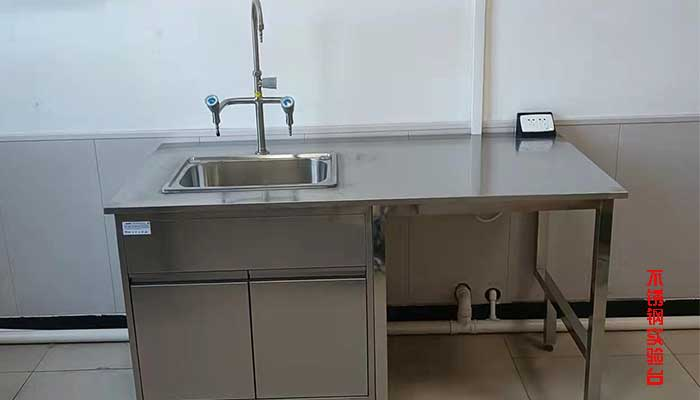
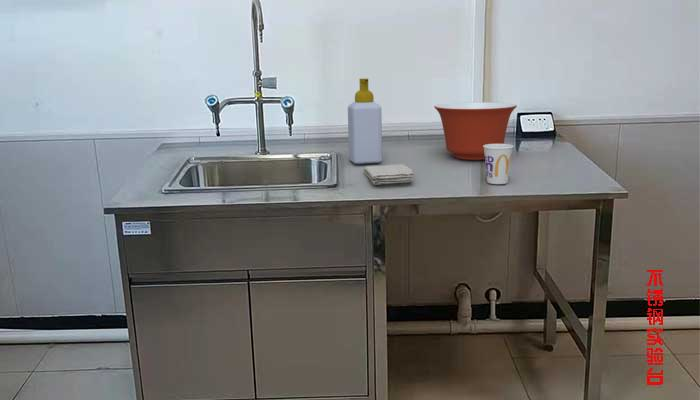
+ mixing bowl (474, 131)
+ washcloth (388, 173)
+ cup (497, 164)
+ soap bottle (364, 120)
